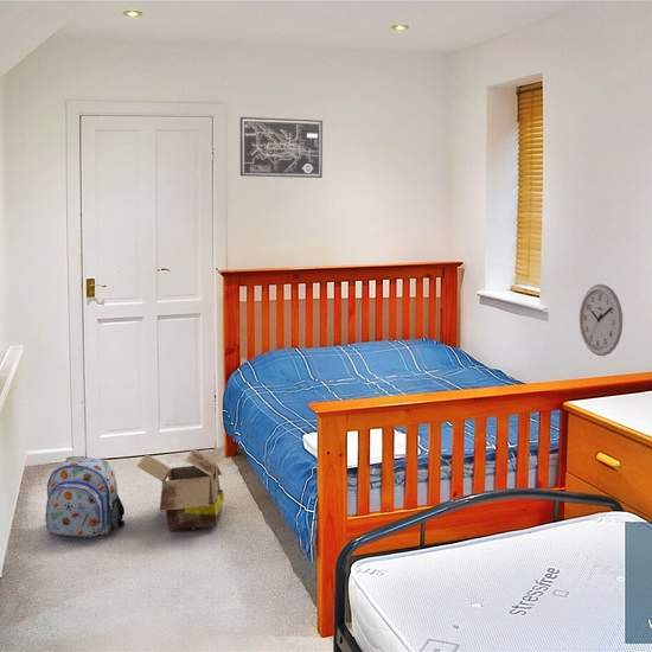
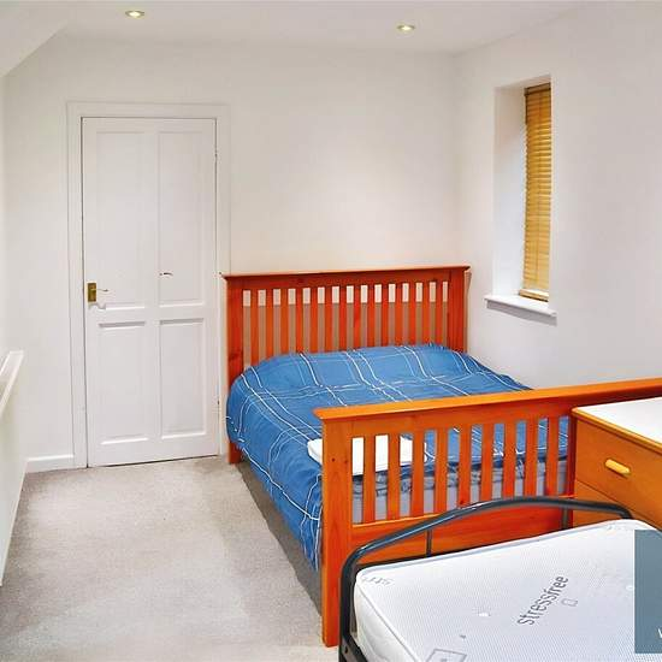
- backpack (79, 497)
- cardboard box (181, 488)
- wall clock (599, 320)
- wall art (281, 147)
